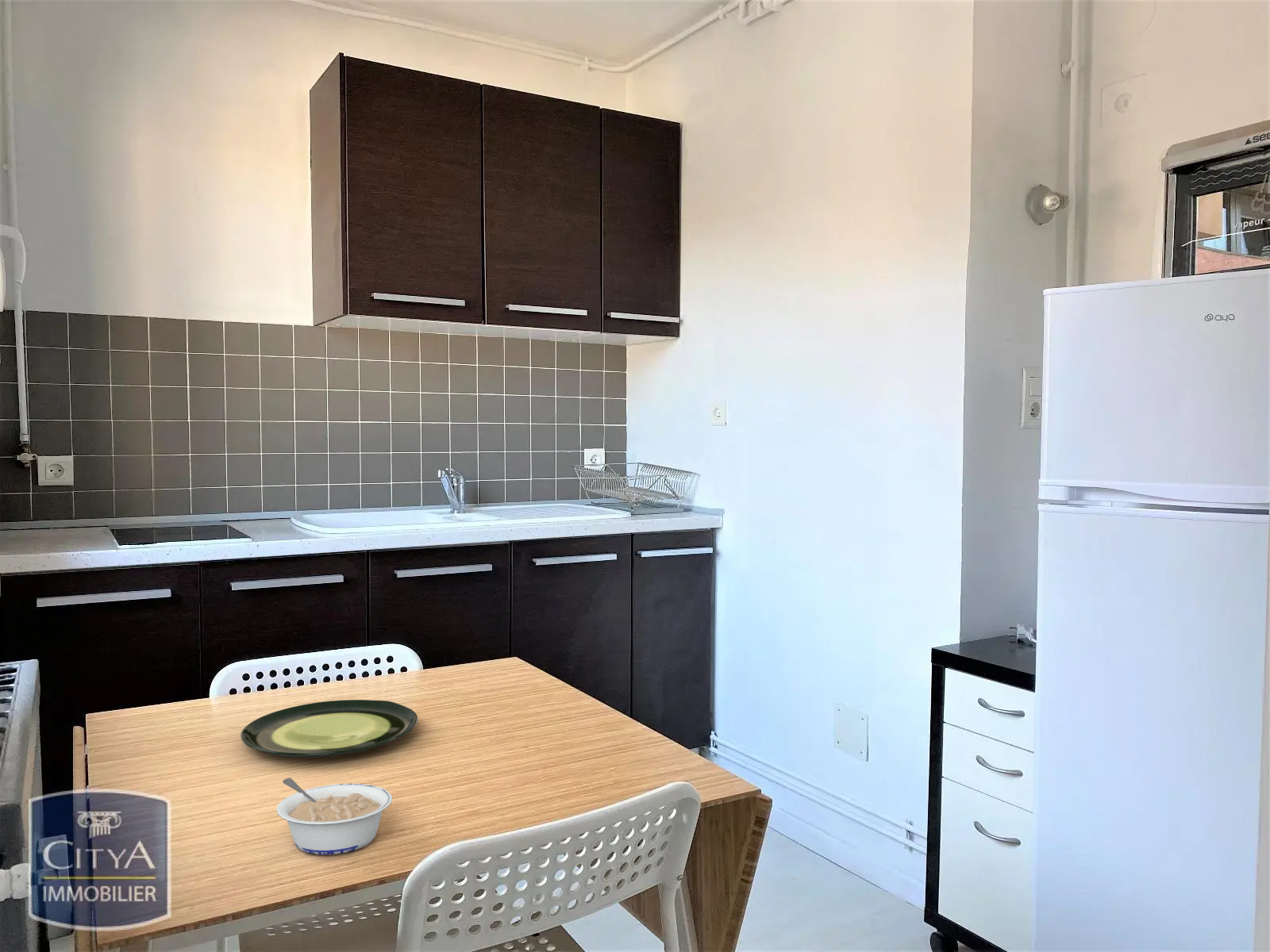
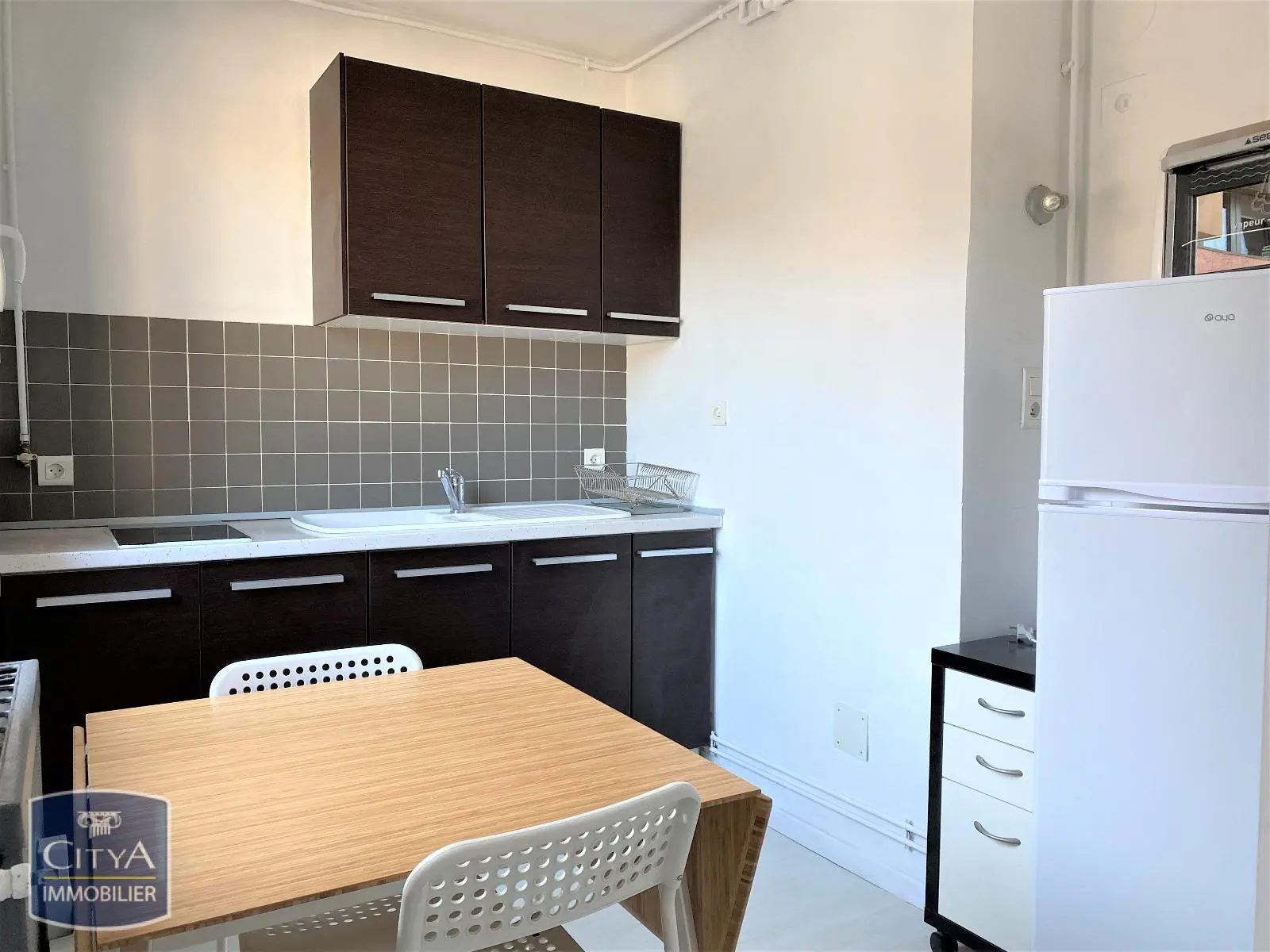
- legume (330, 817)
- plate (332, 730)
